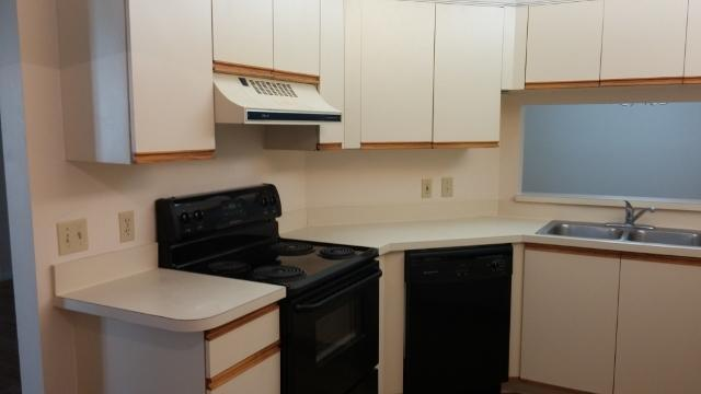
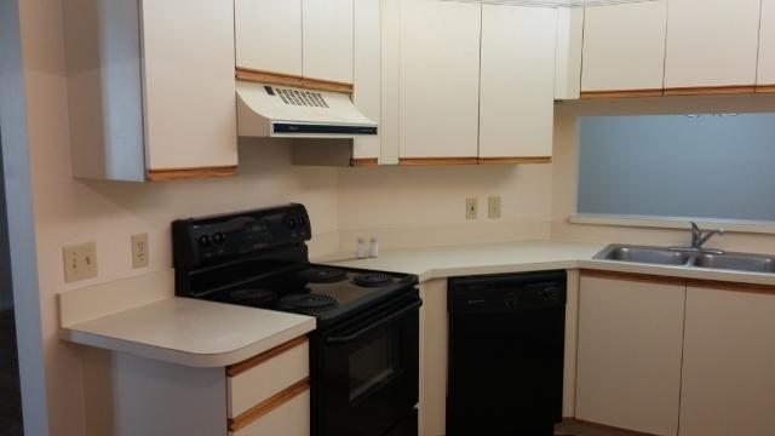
+ salt and pepper shaker (369, 247)
